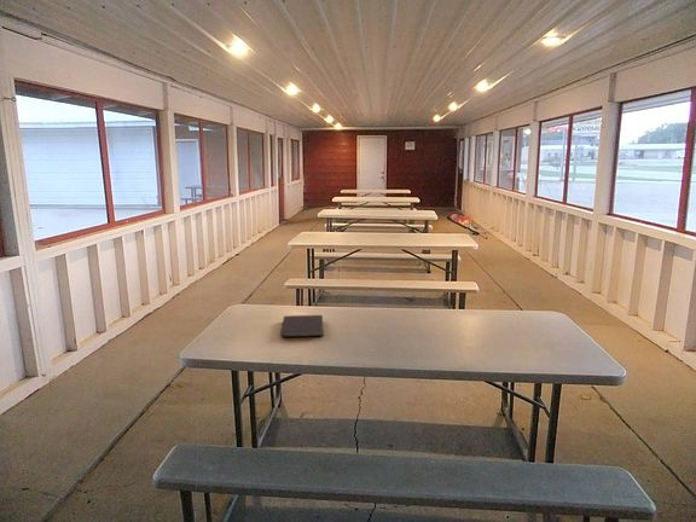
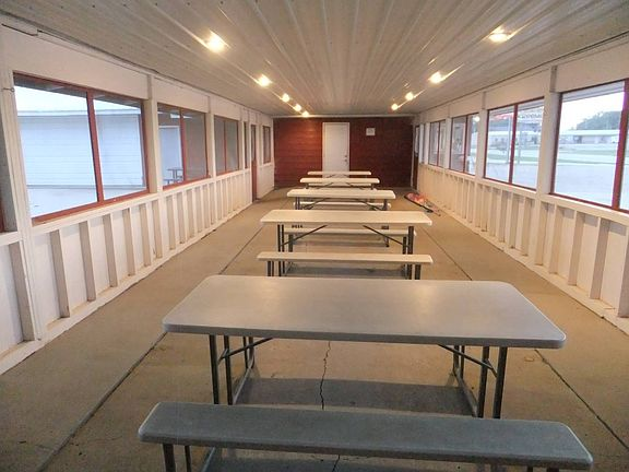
- notebook (302, 325)
